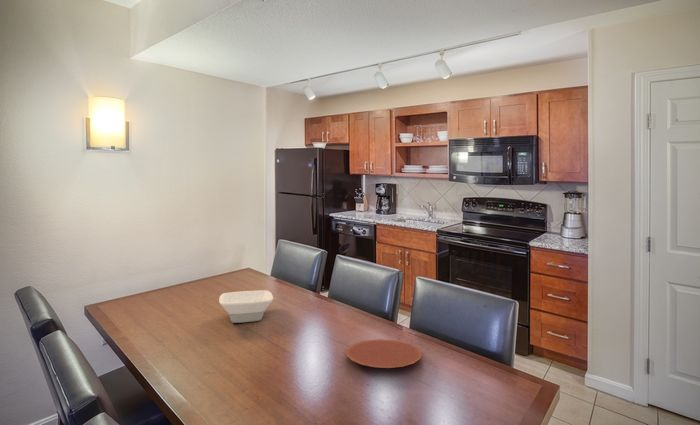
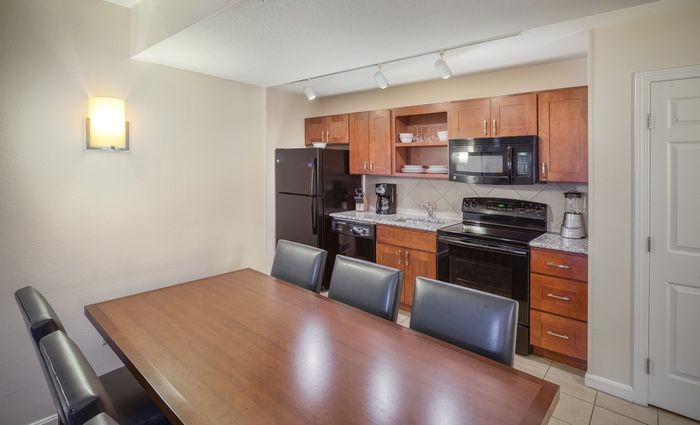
- plate (383, 355)
- bowl (246, 307)
